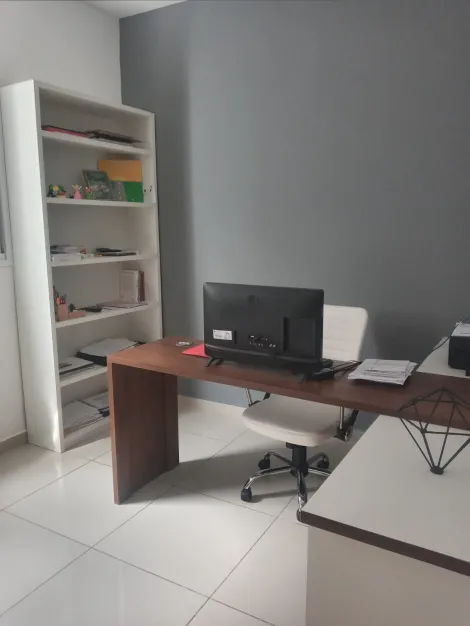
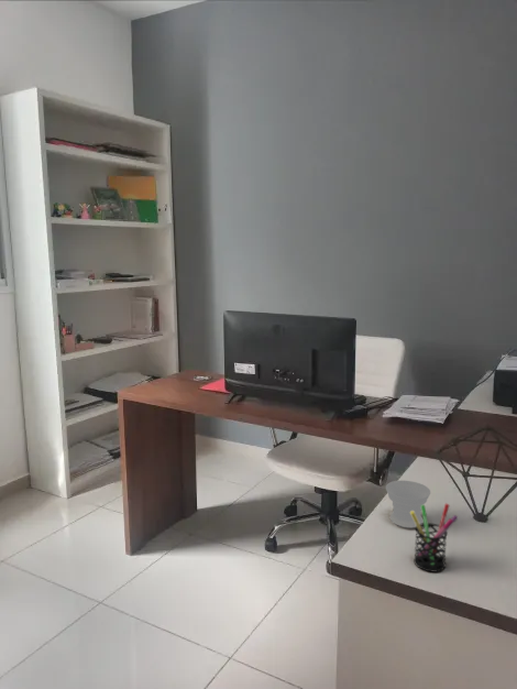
+ cup (407, 505)
+ pen holder (430, 533)
